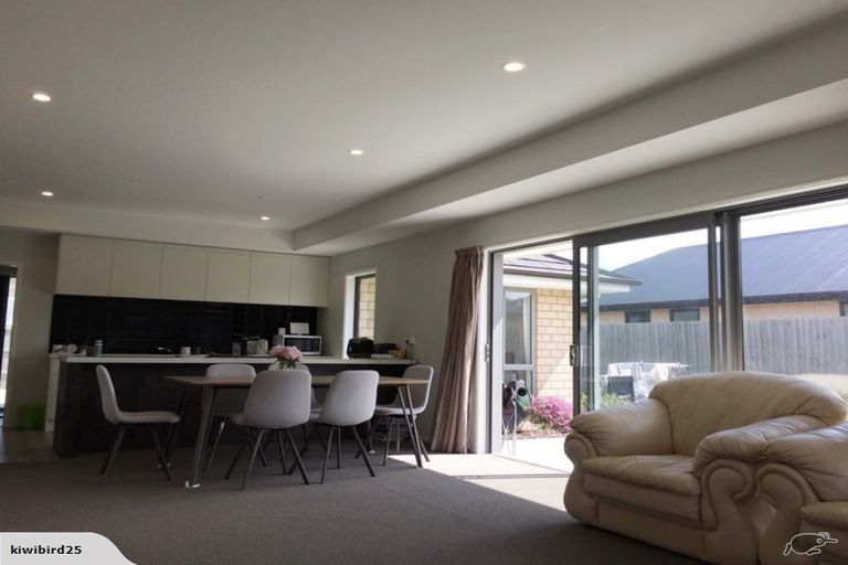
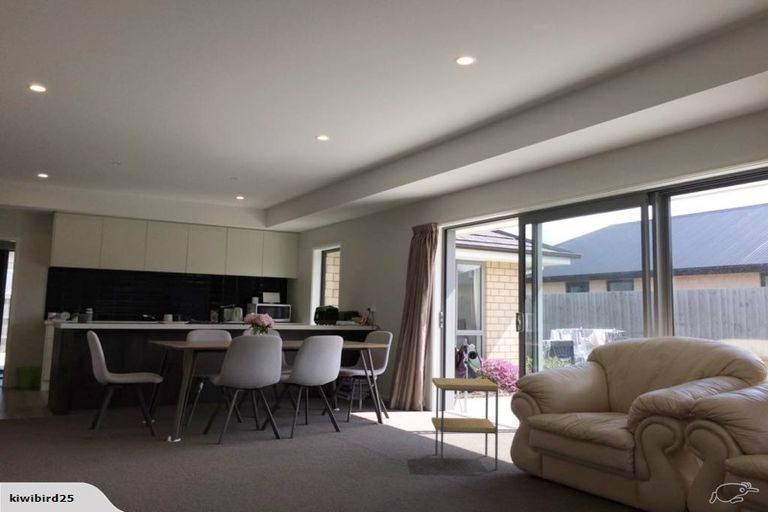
+ side table (463, 421)
